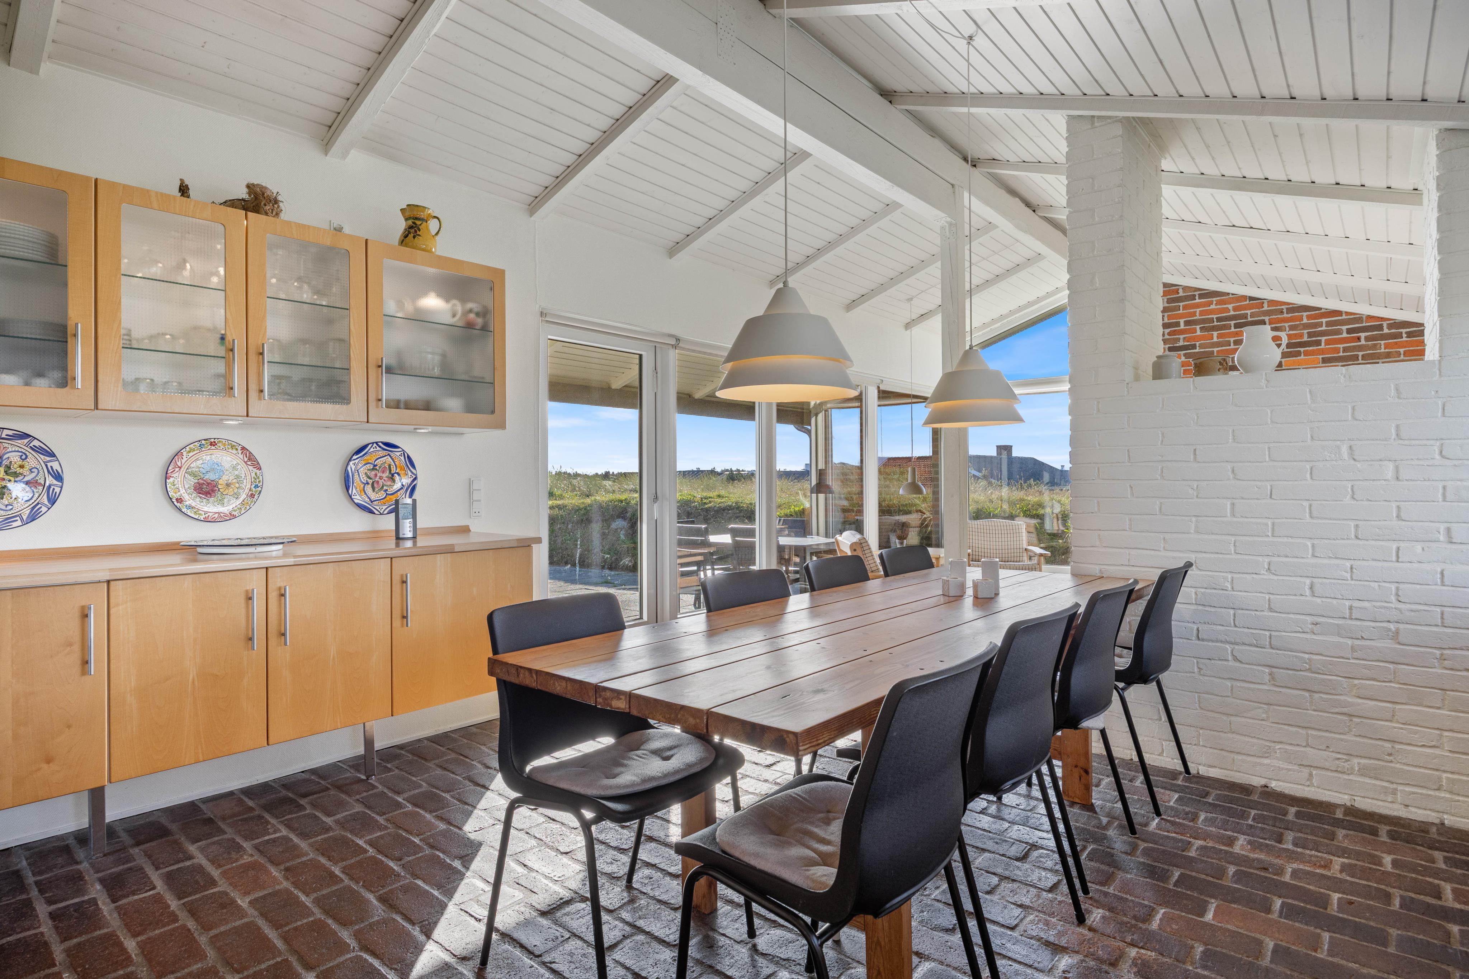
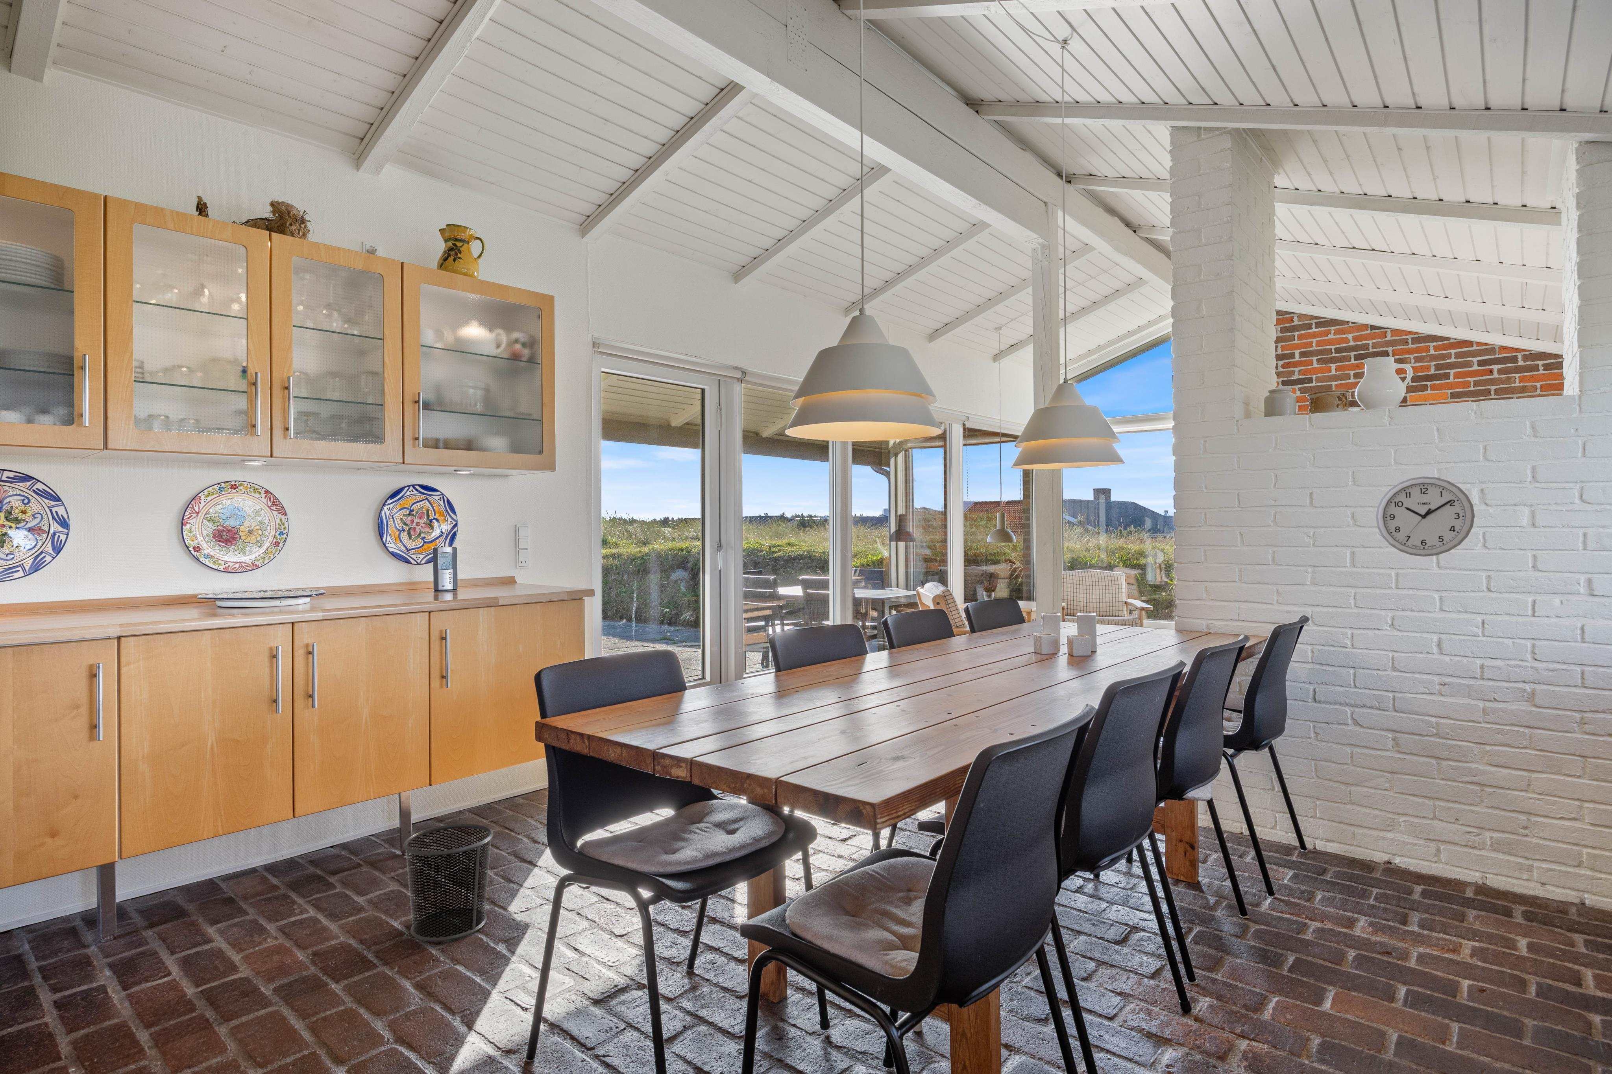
+ waste bin (449, 881)
+ wall clock (1424, 517)
